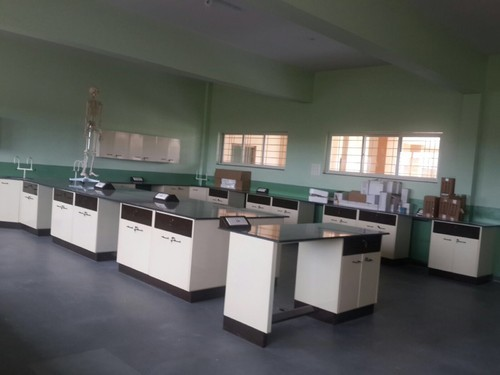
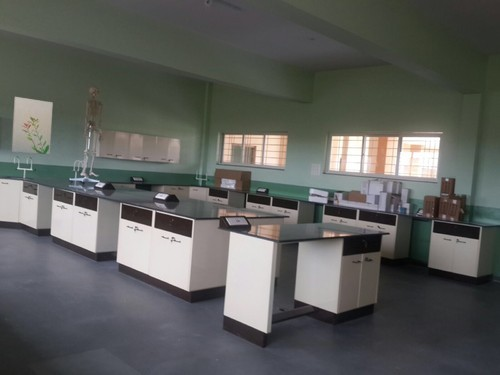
+ wall art (32, 126)
